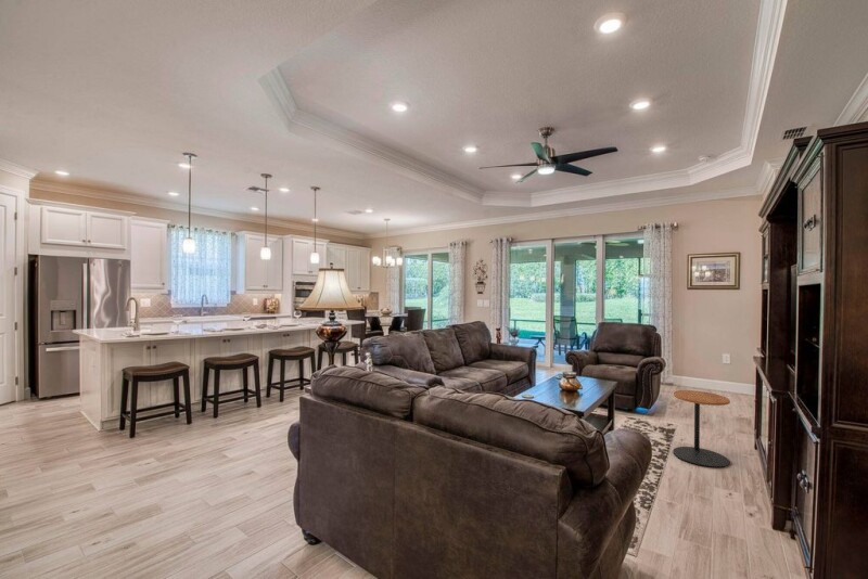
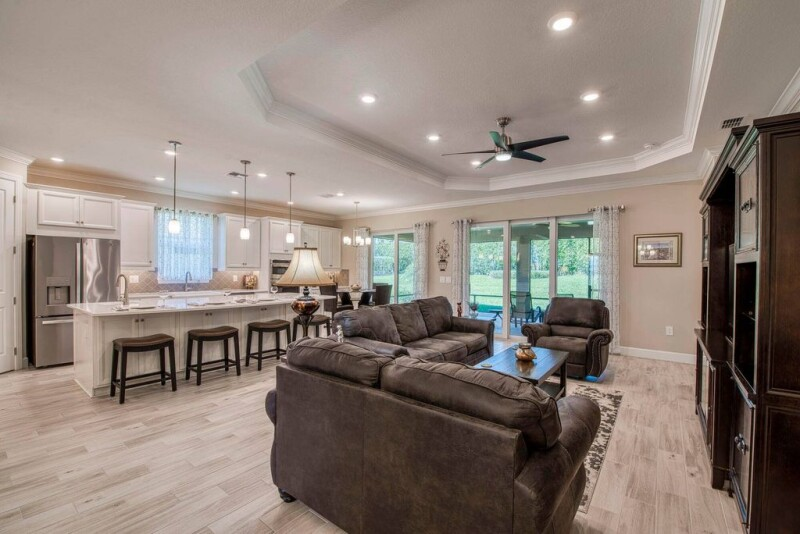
- side table (699, 426)
